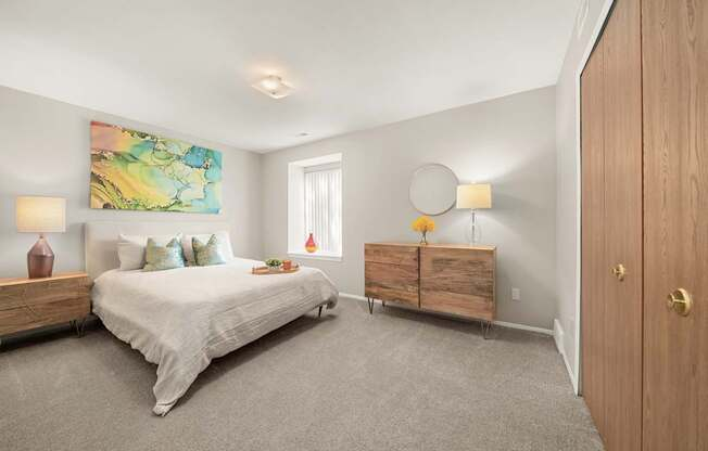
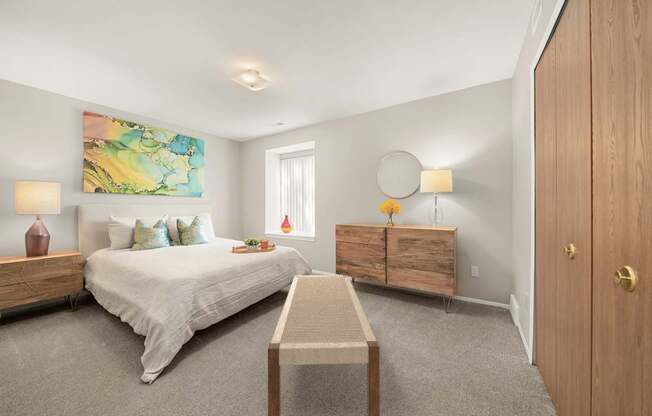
+ bench (322, 331)
